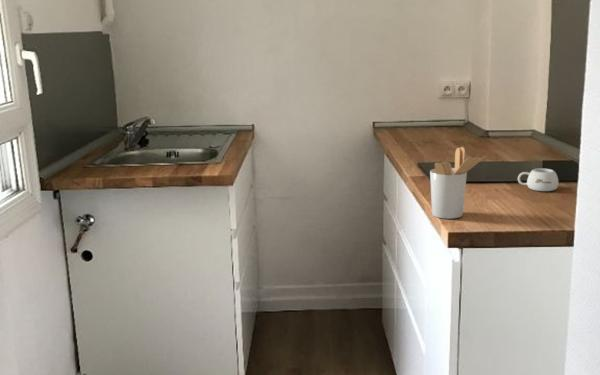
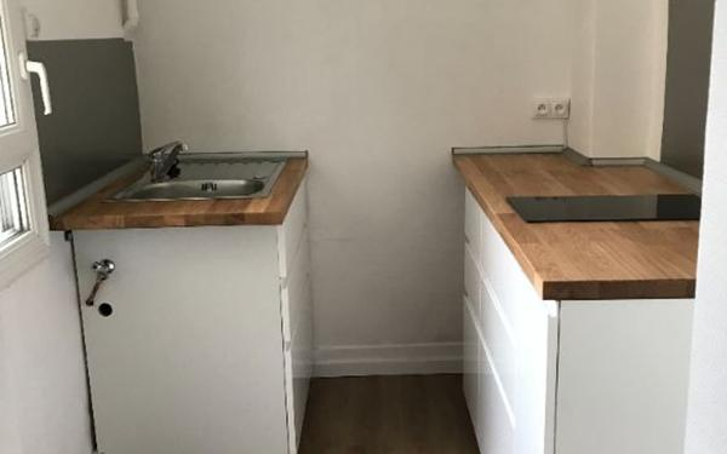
- mug (537, 179)
- utensil holder (456, 183)
